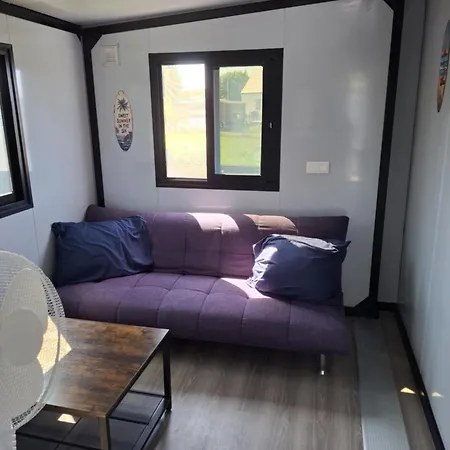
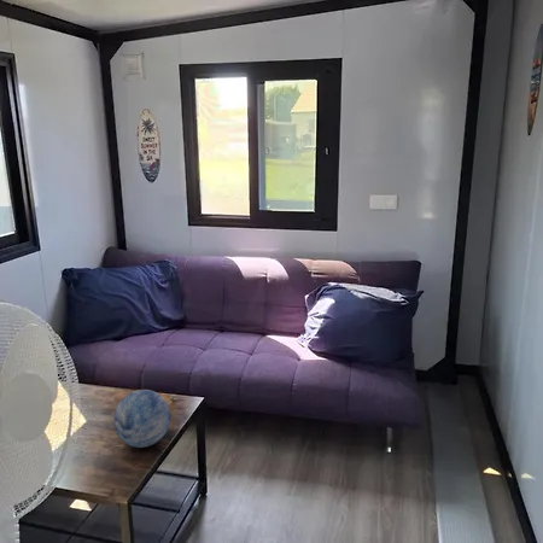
+ decorative orb (142, 418)
